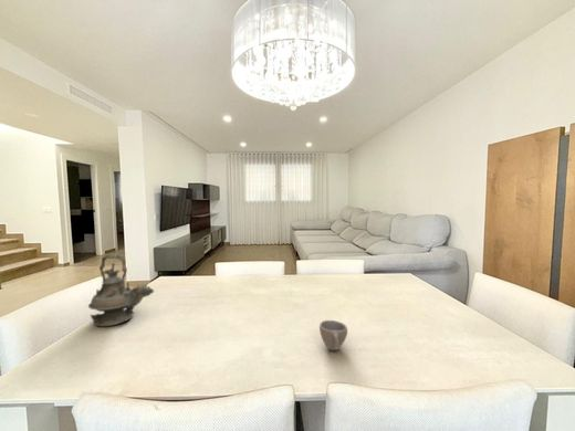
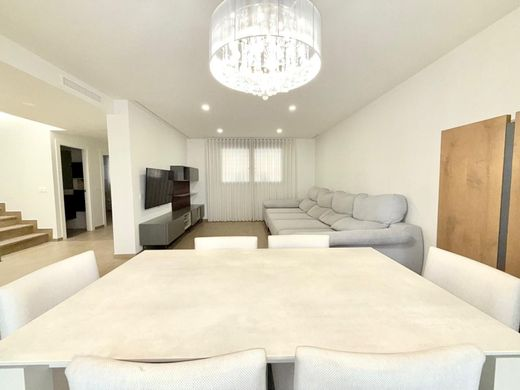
- cup (334, 338)
- teapot (124, 287)
